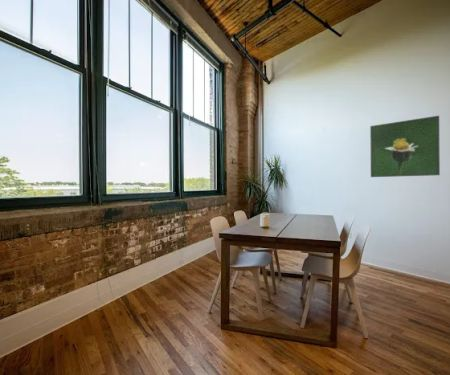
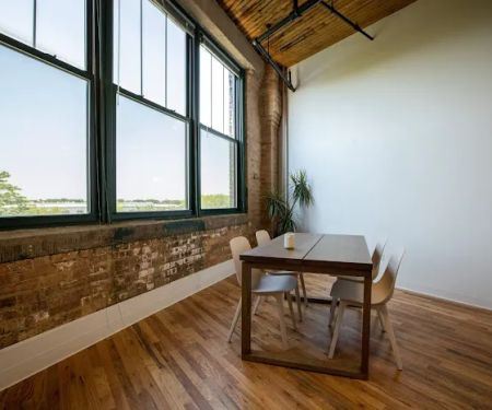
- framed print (402, 148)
